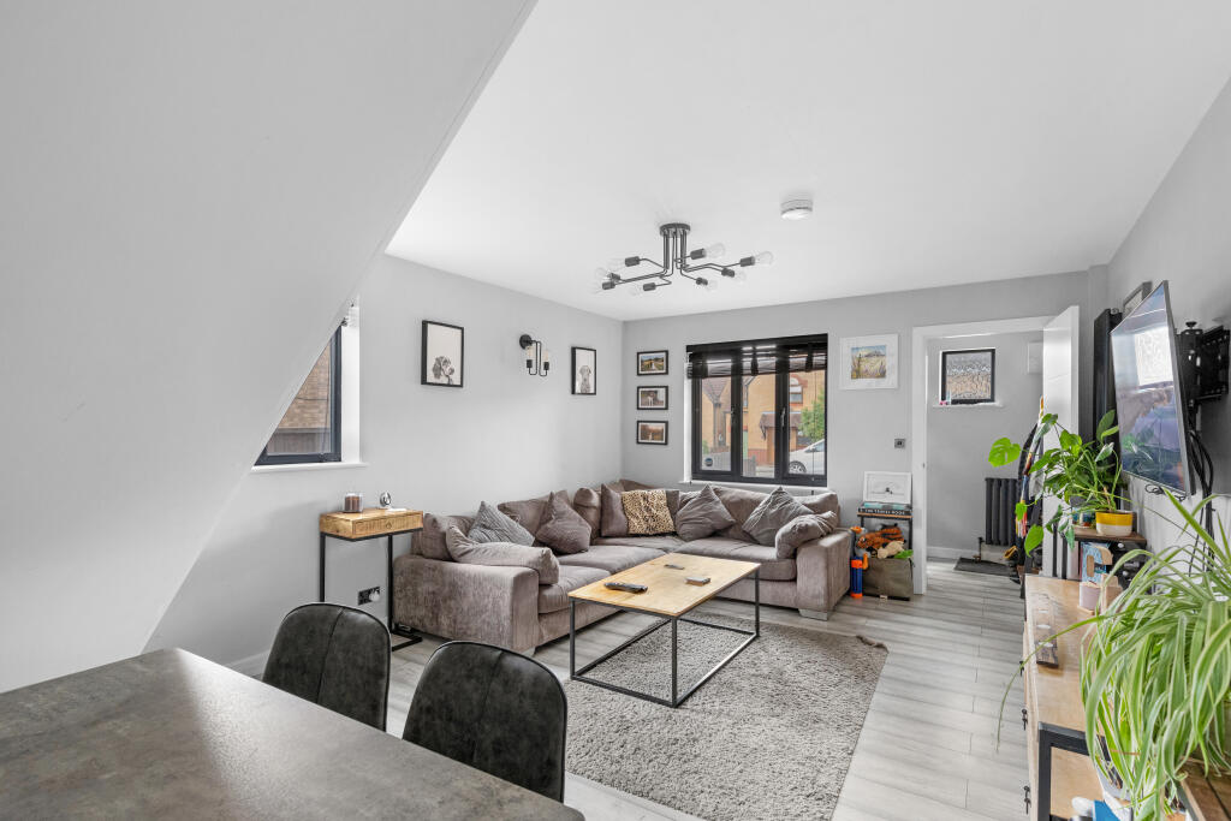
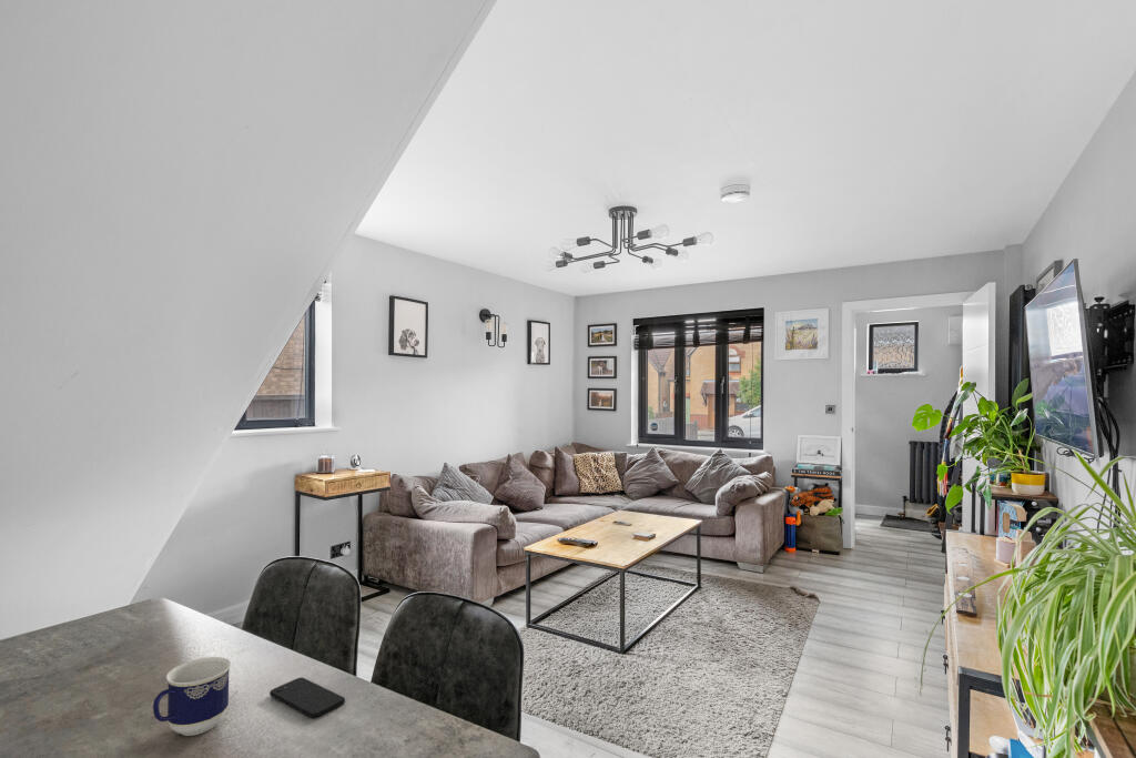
+ cup (191, 701)
+ smartphone (306, 696)
